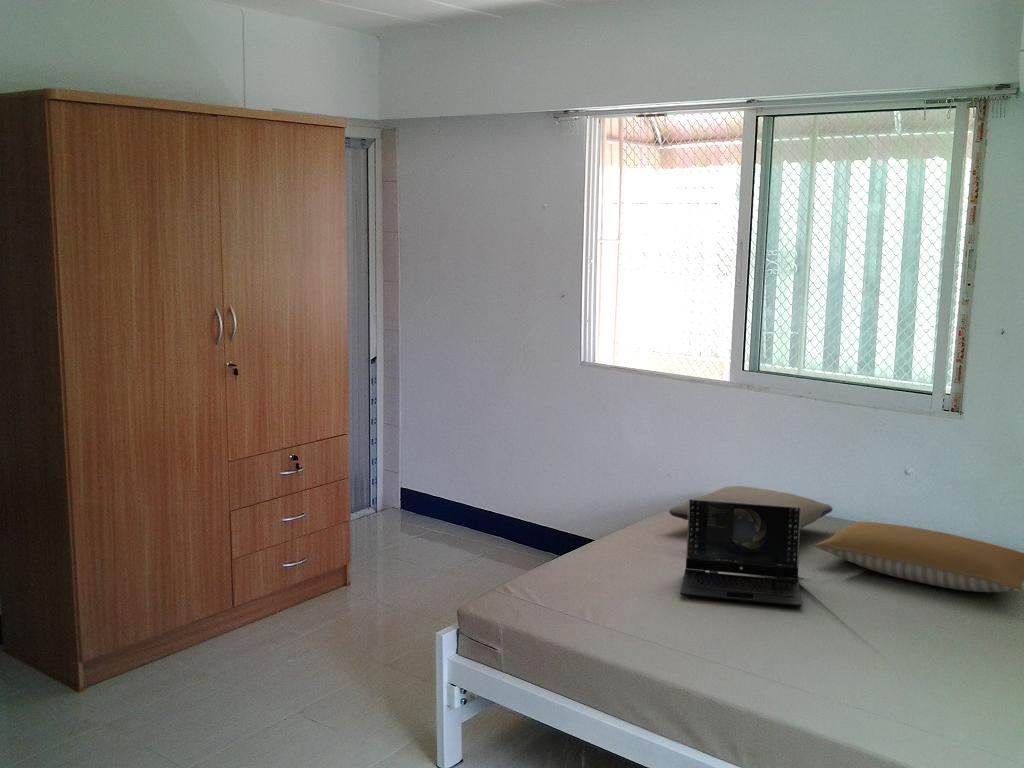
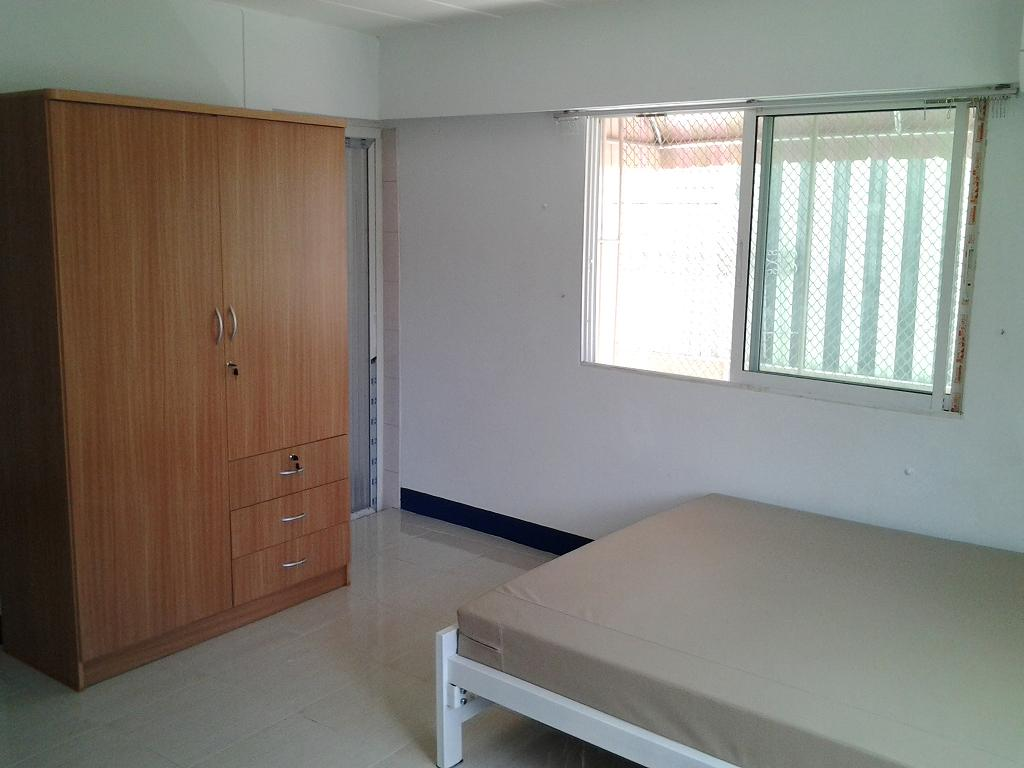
- pillow (925, 555)
- laptop (742, 551)
- pillow (751, 503)
